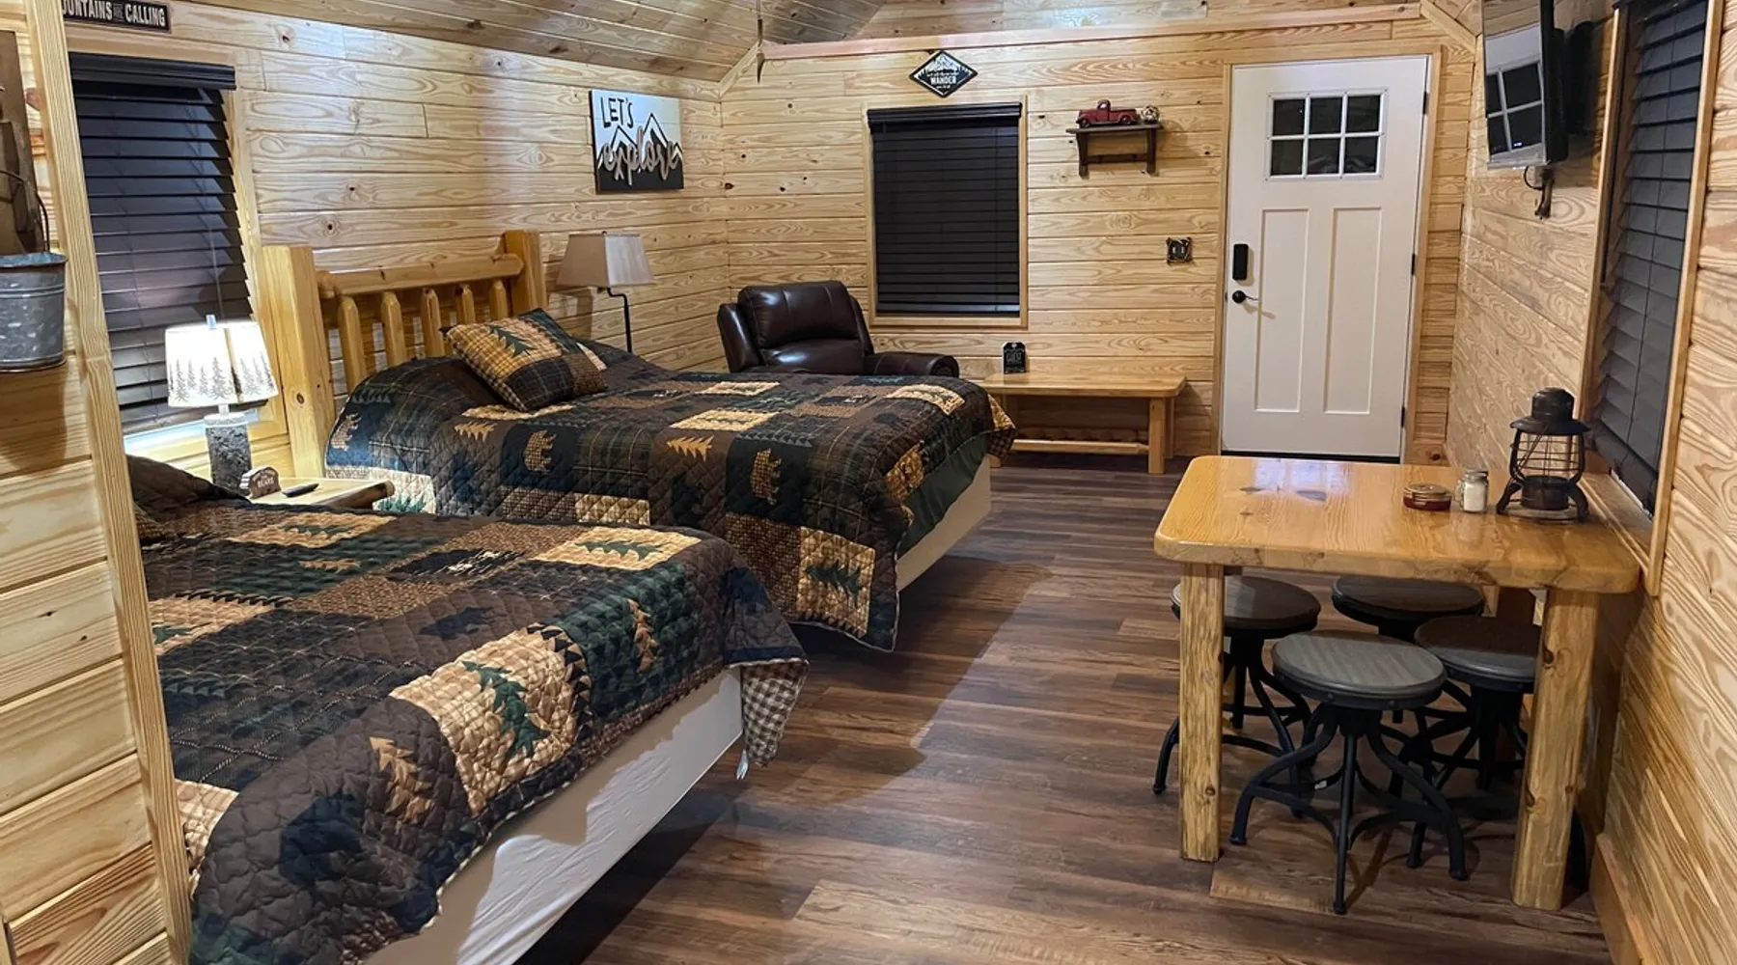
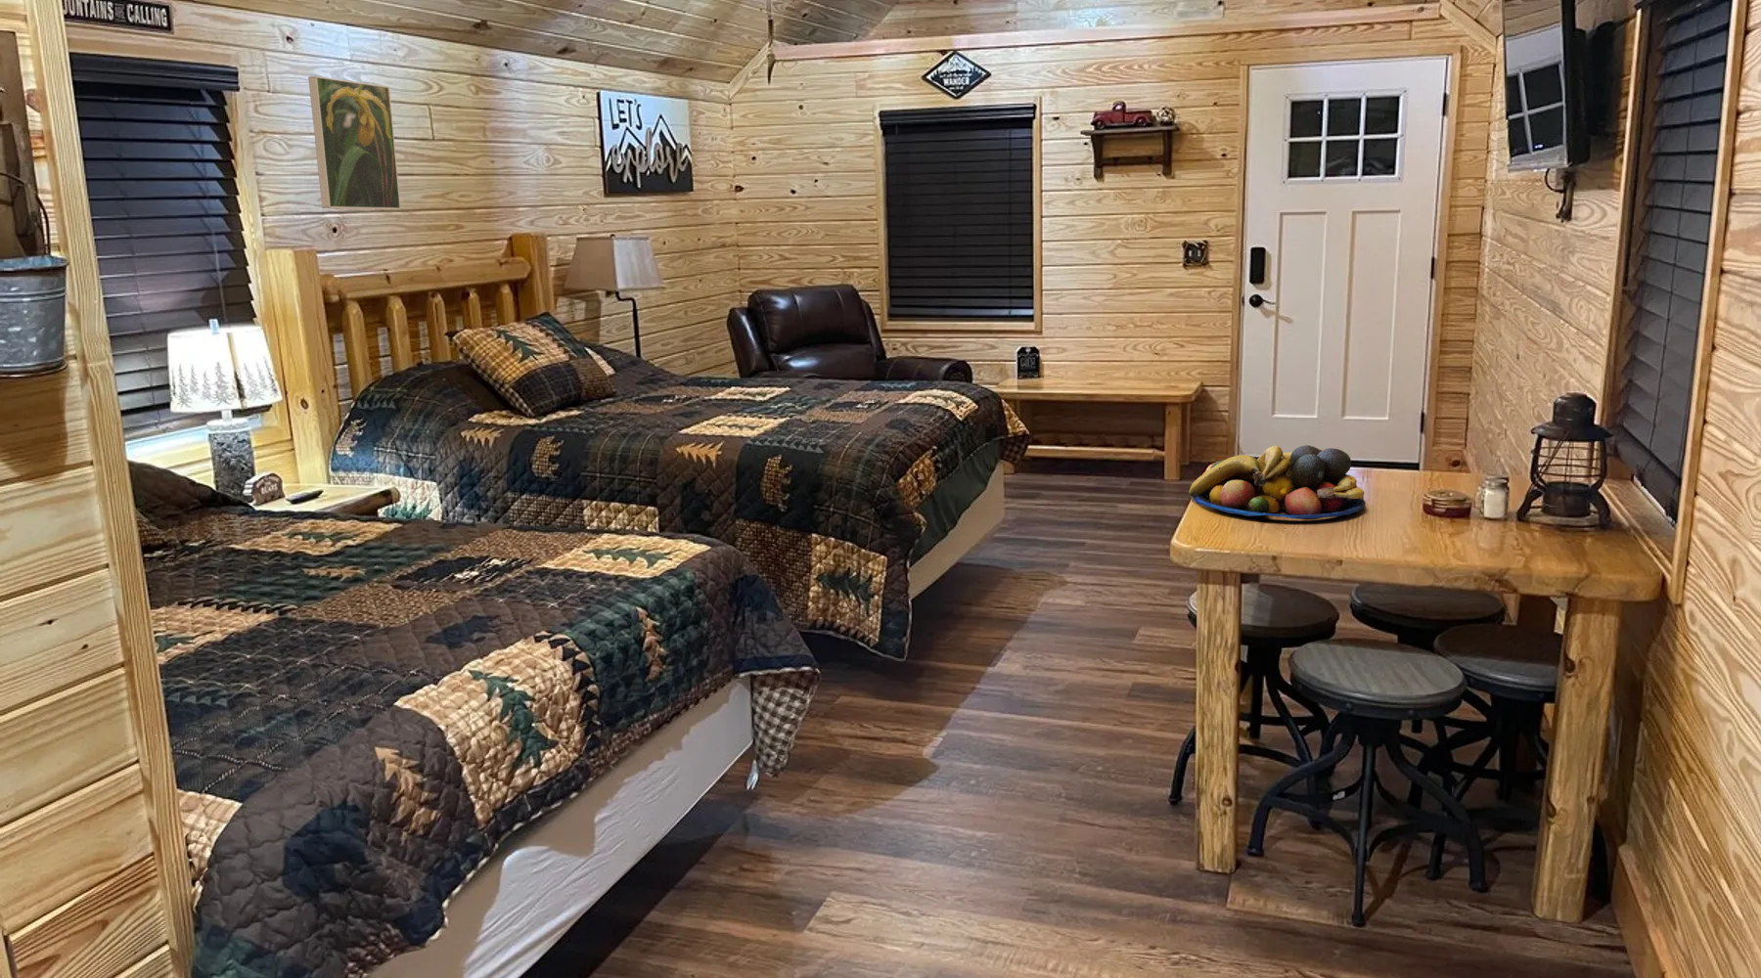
+ fruit bowl (1278, 472)
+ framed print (357, 146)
